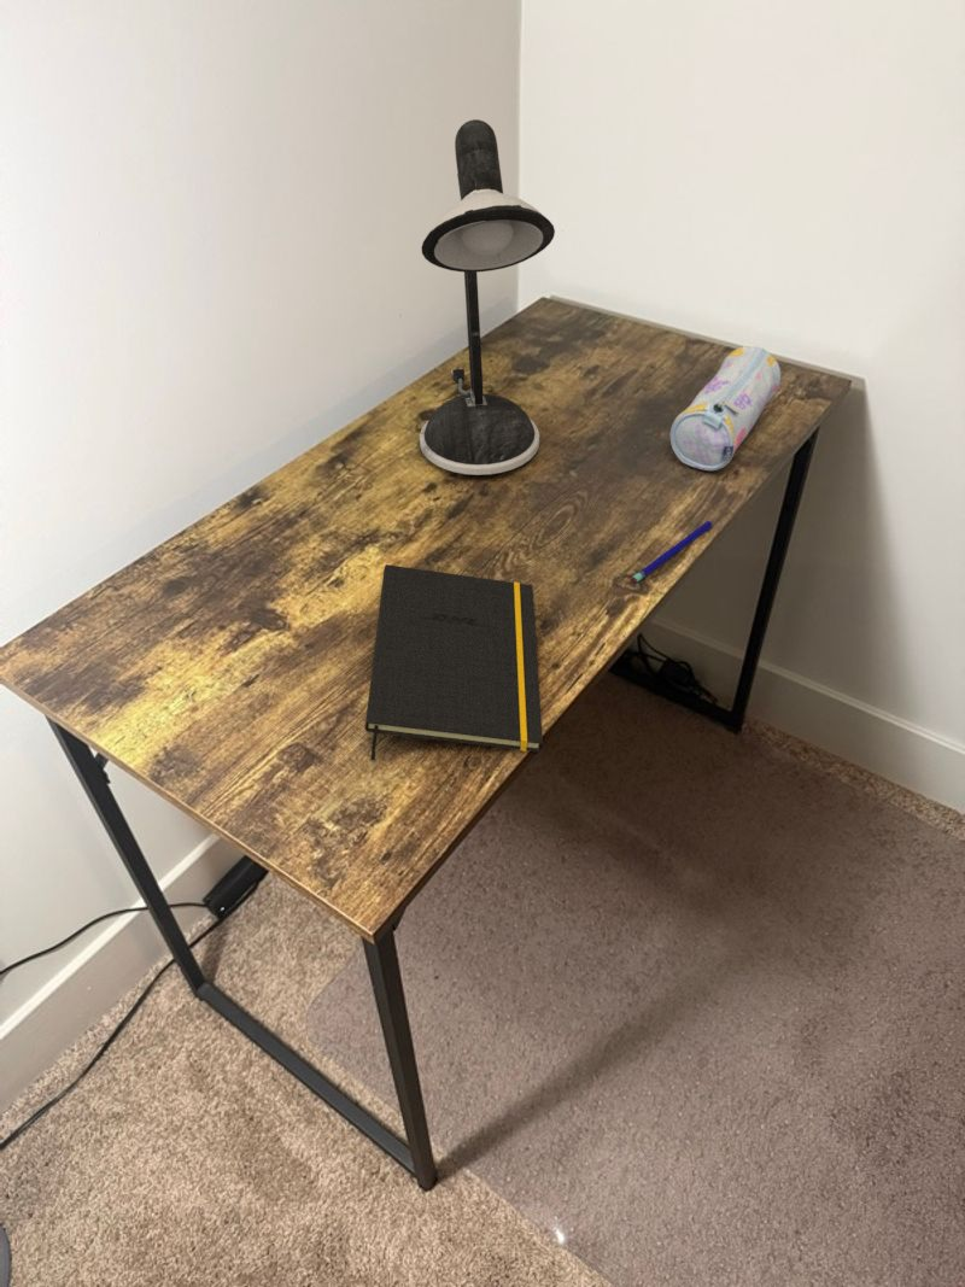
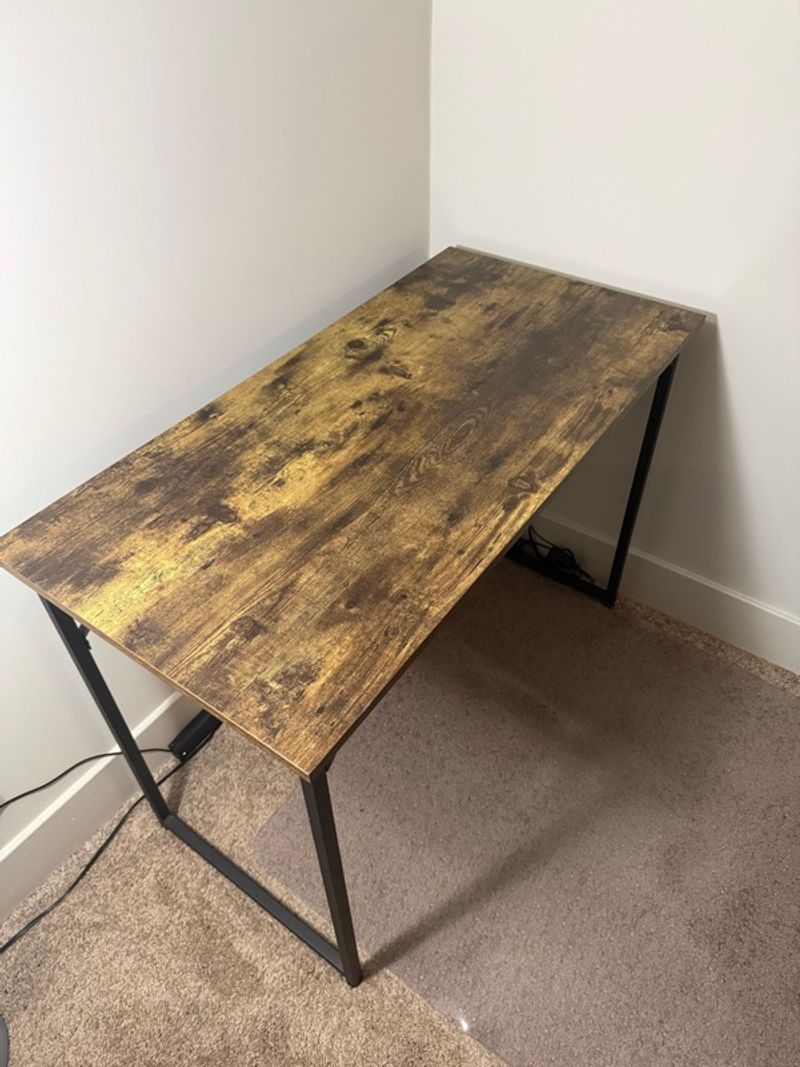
- pencil case (726, 405)
- pen (672, 551)
- desk lamp (472, 296)
- notepad (456, 651)
